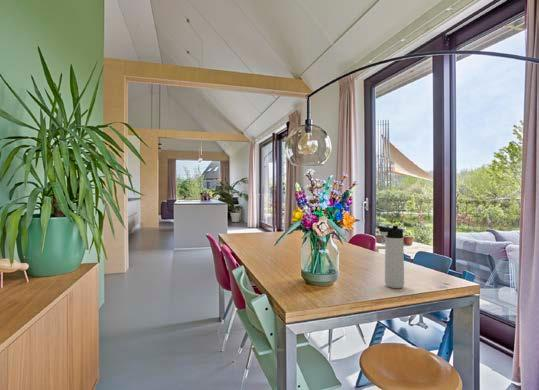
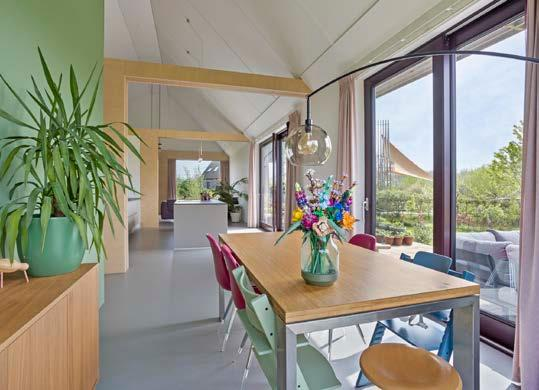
- thermos bottle (390, 256)
